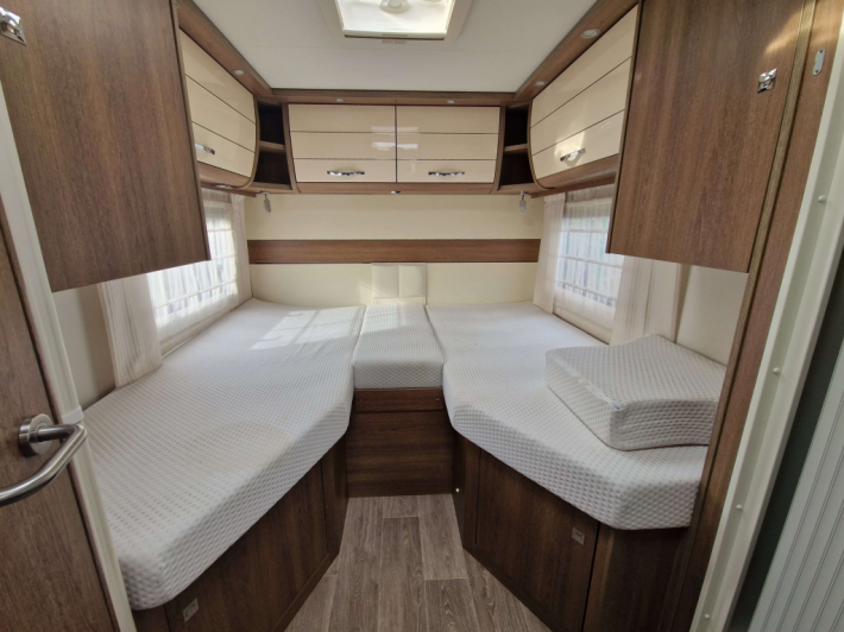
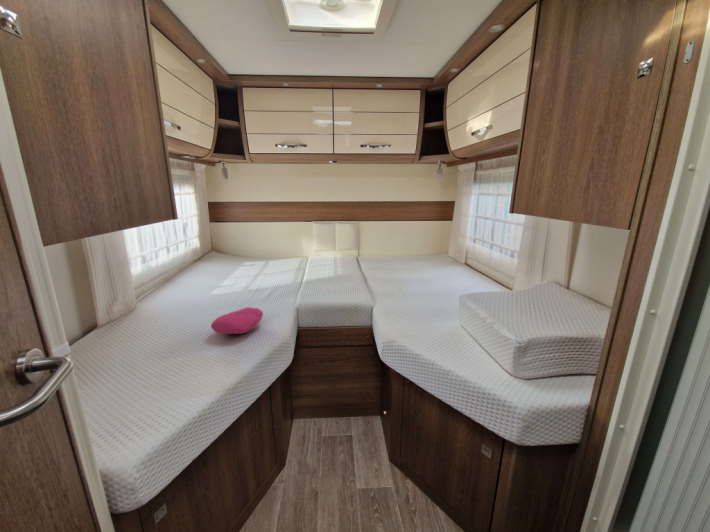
+ cushion (239, 321)
